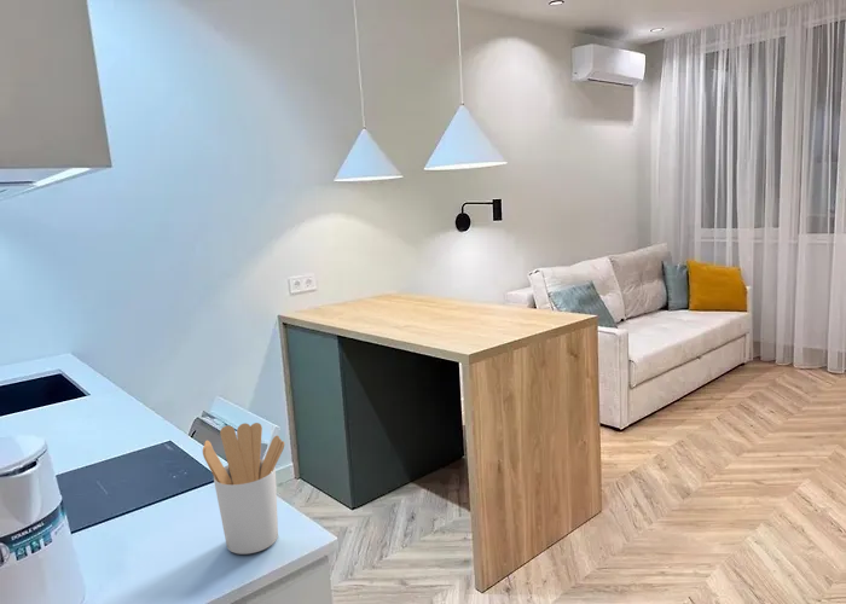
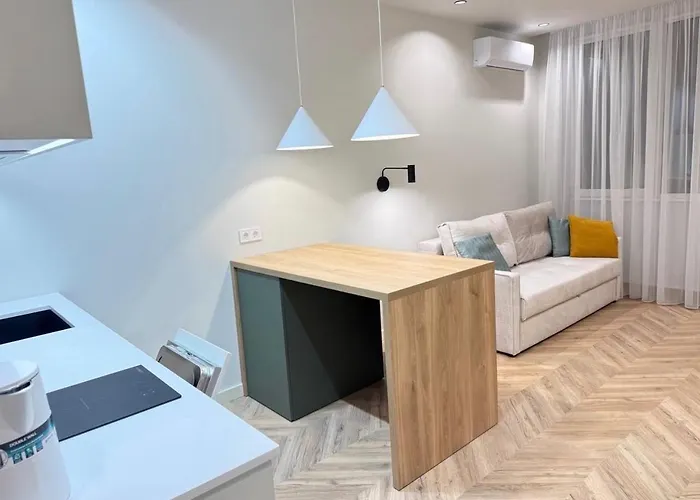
- utensil holder (245, 482)
